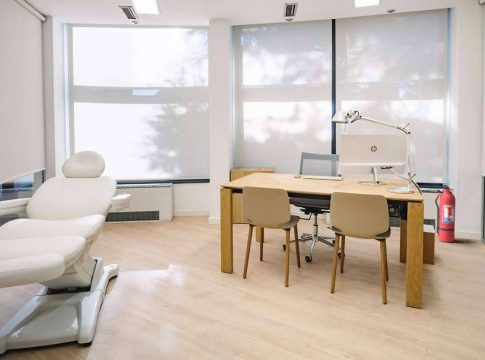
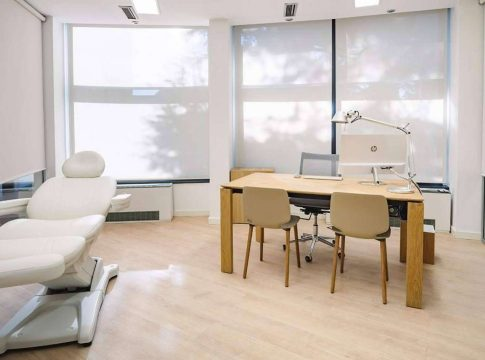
- fire extinguisher (444, 214)
